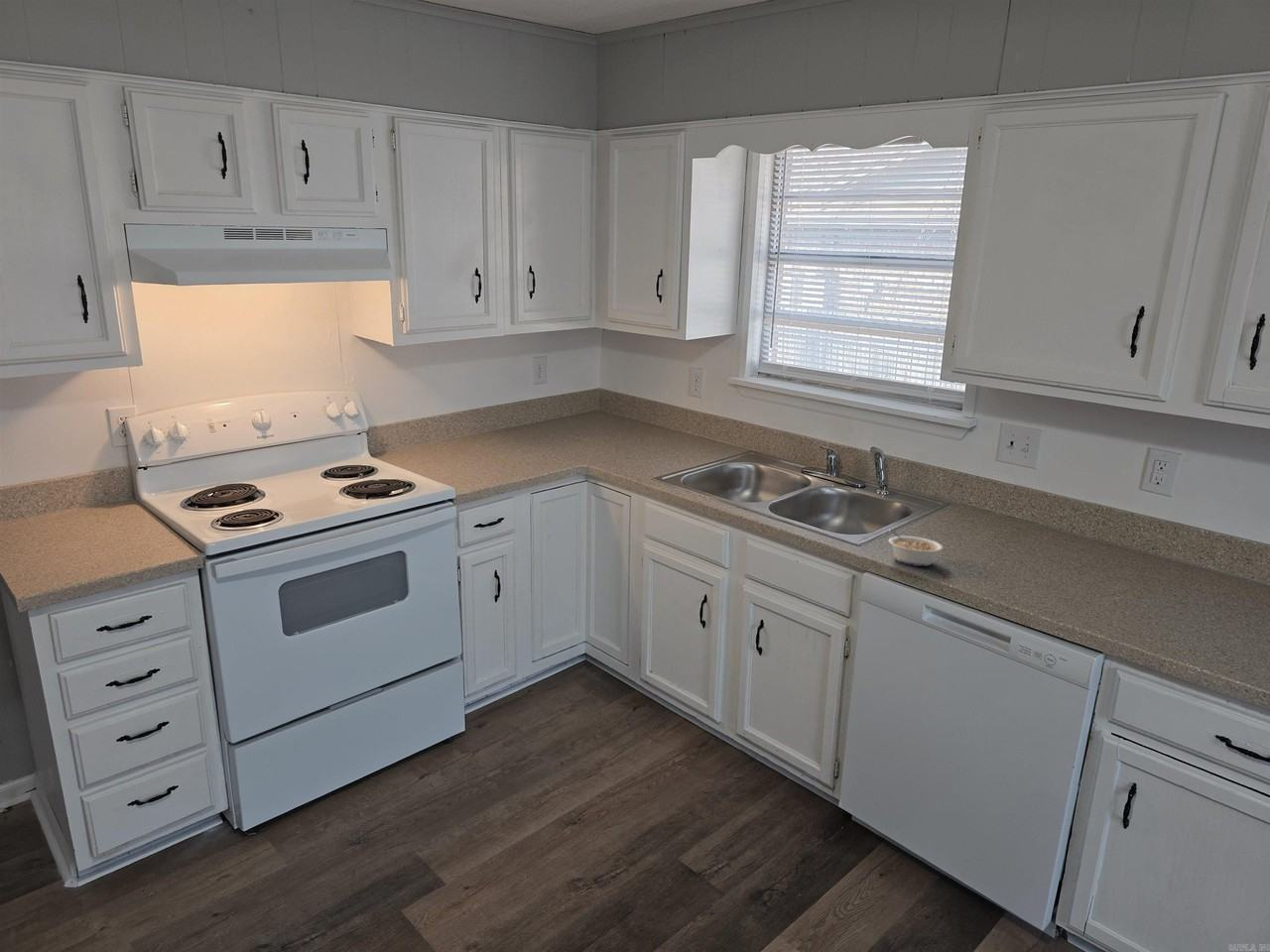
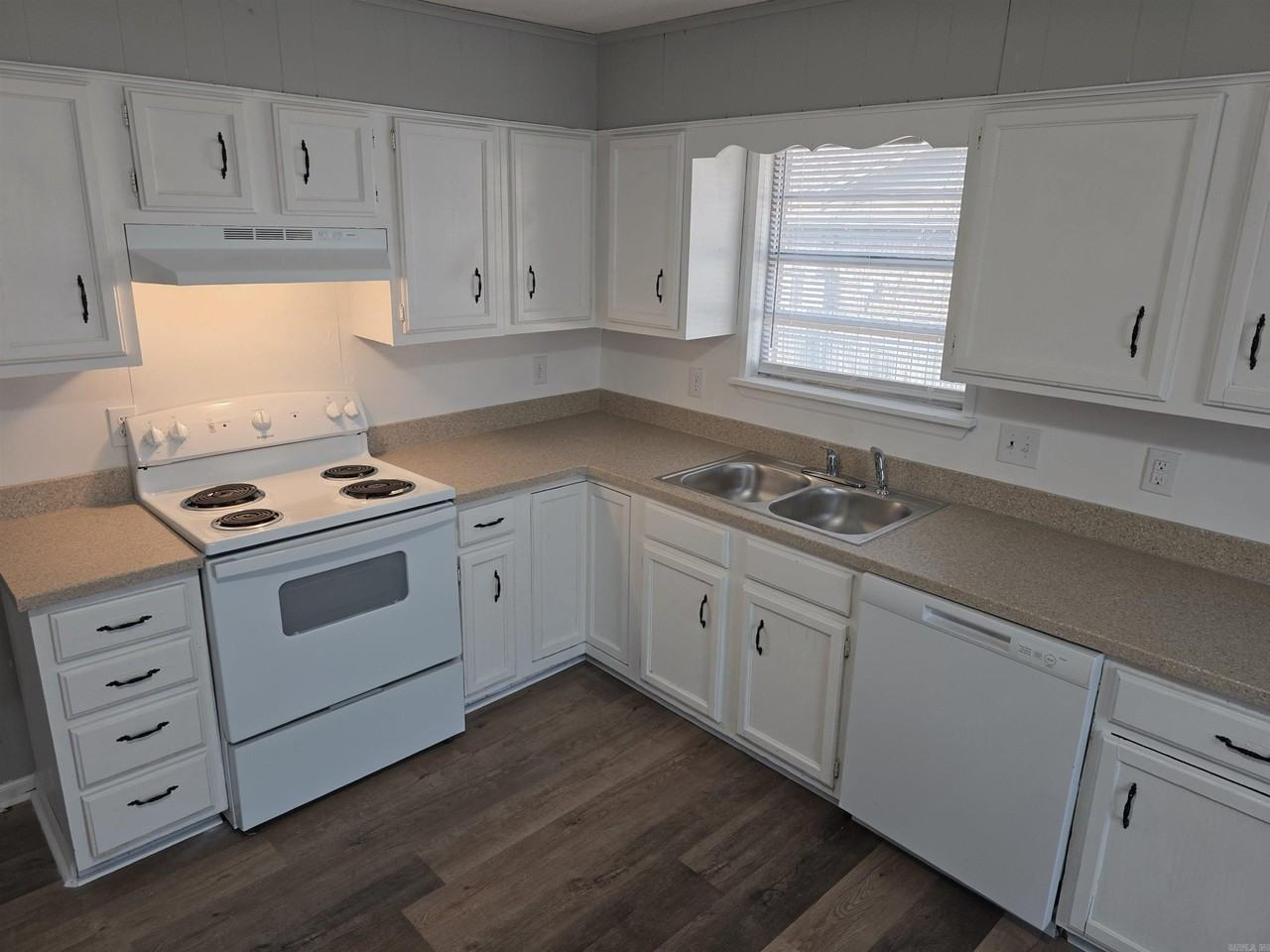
- legume (912, 549)
